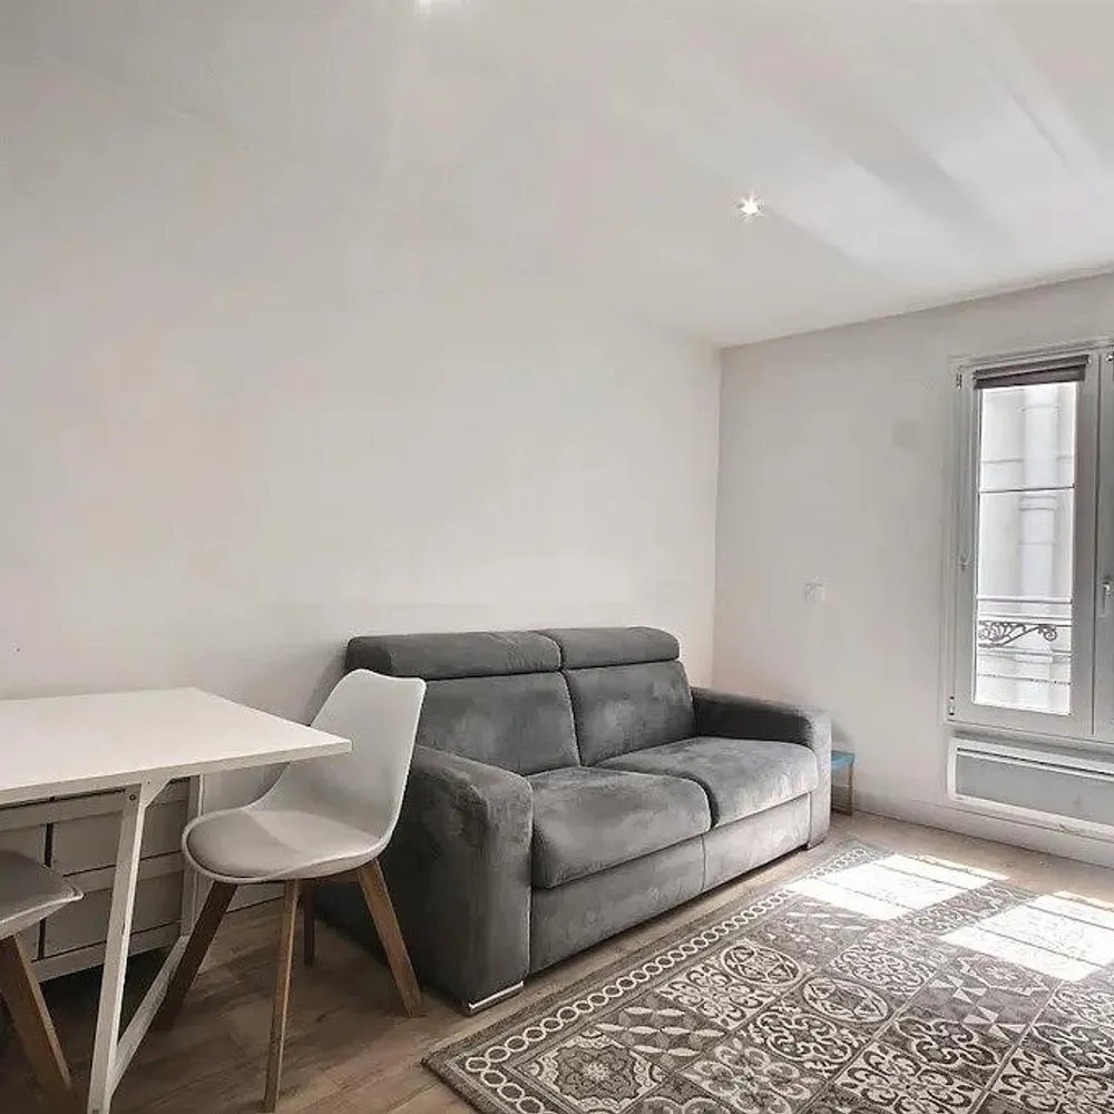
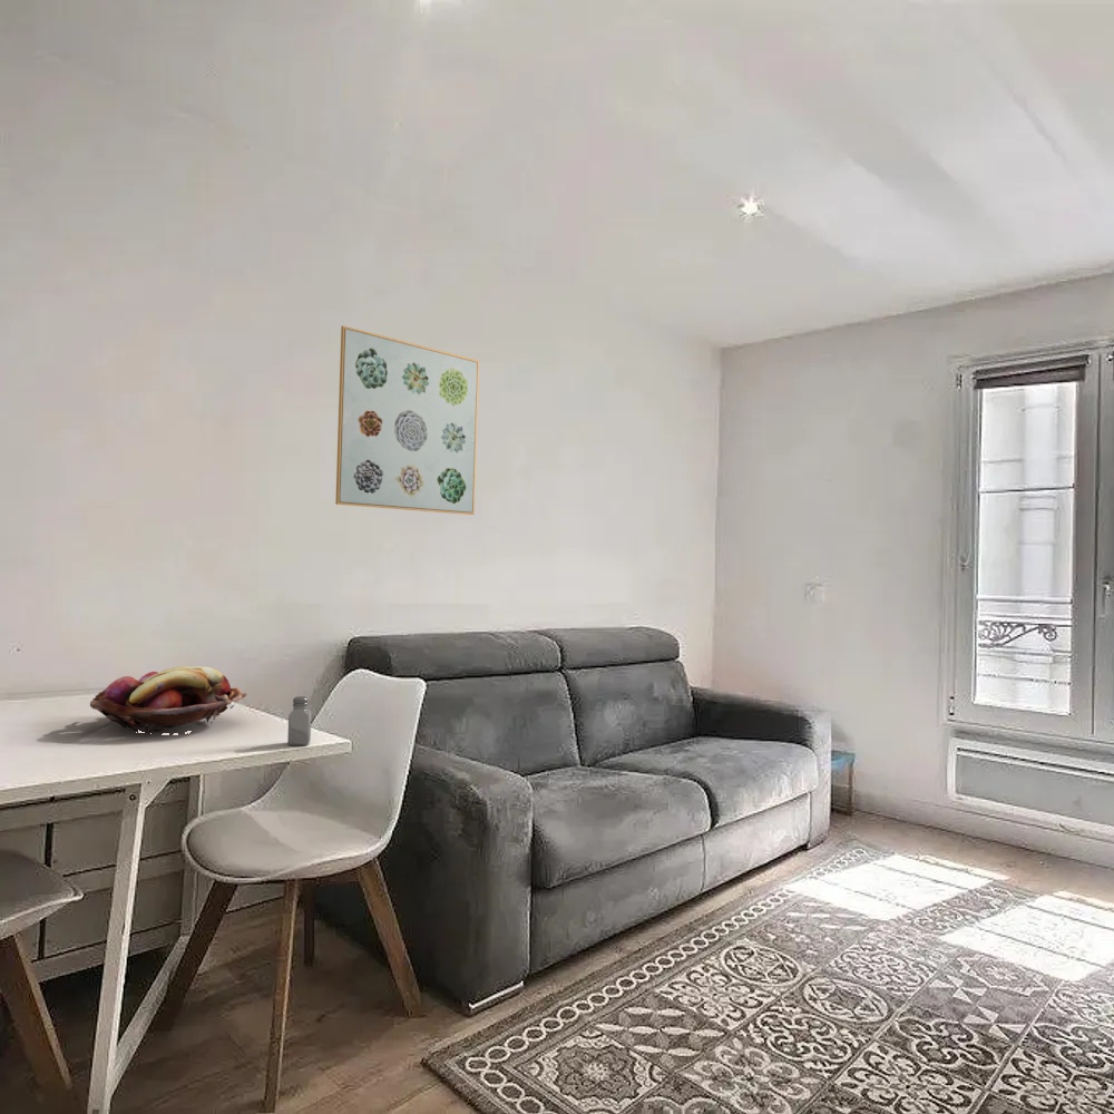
+ wall art (412, 427)
+ saltshaker (300, 720)
+ fruit basket (170, 695)
